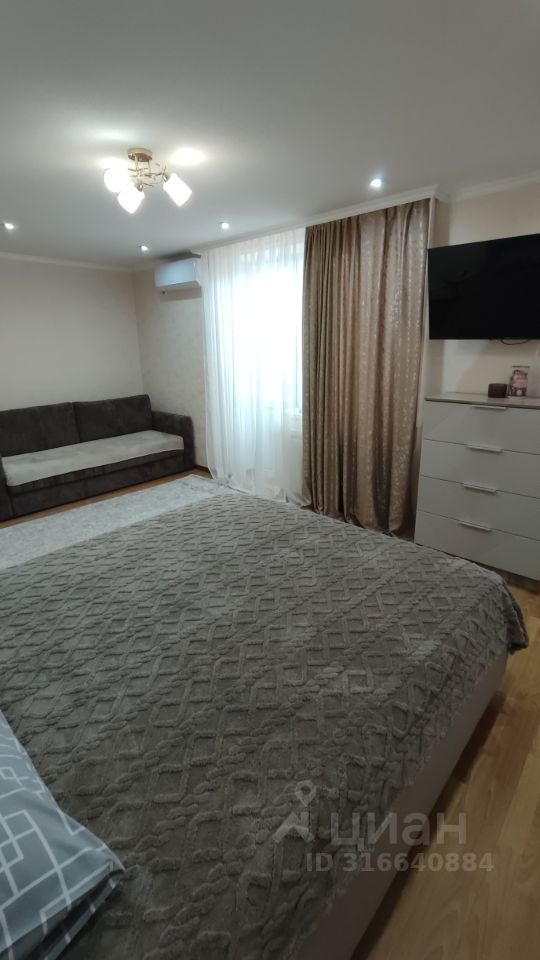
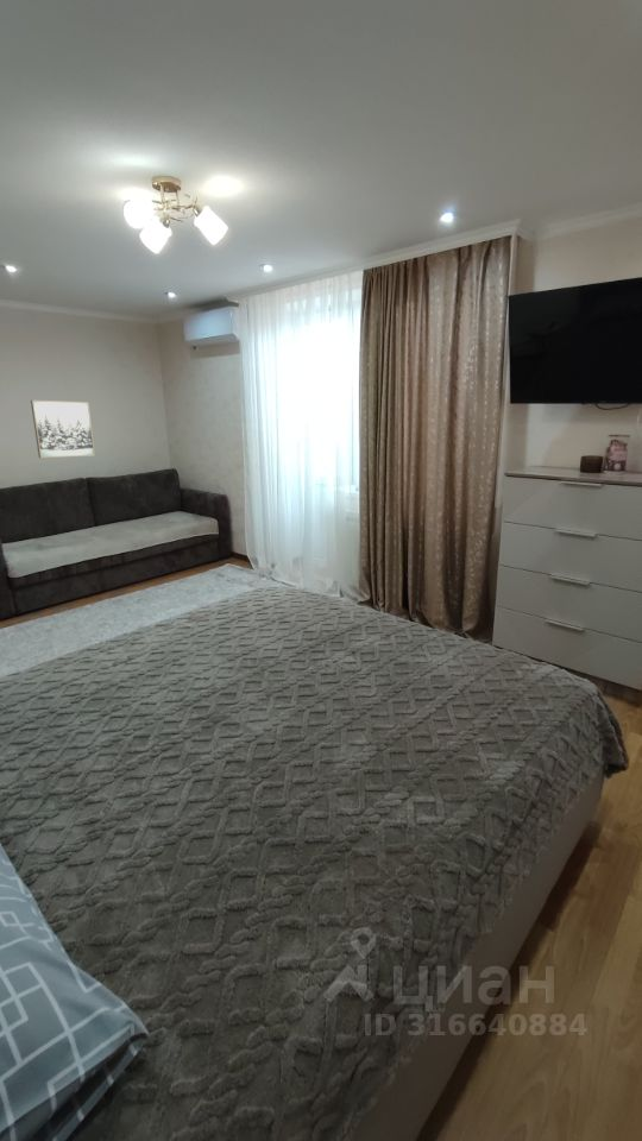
+ wall art (64, 429)
